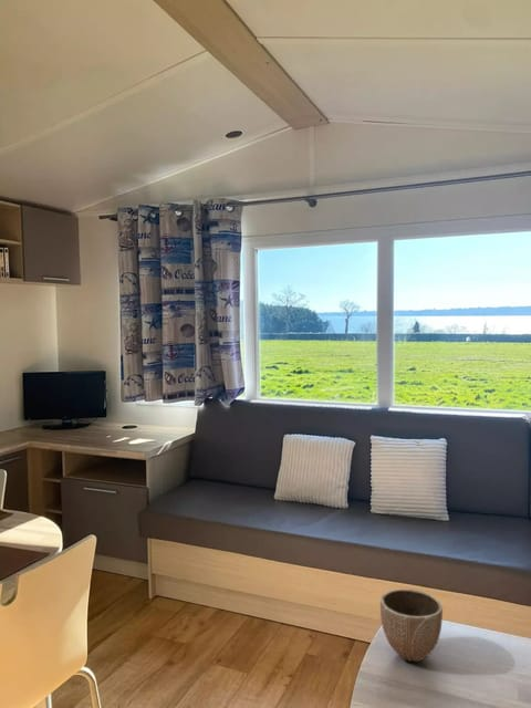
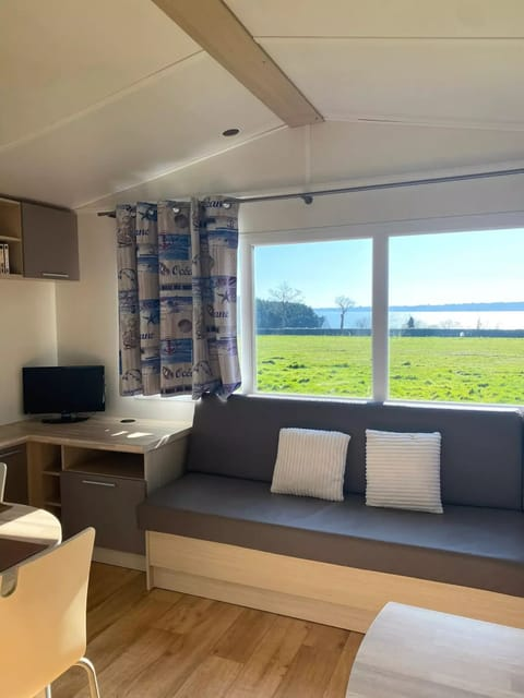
- decorative bowl (410, 628)
